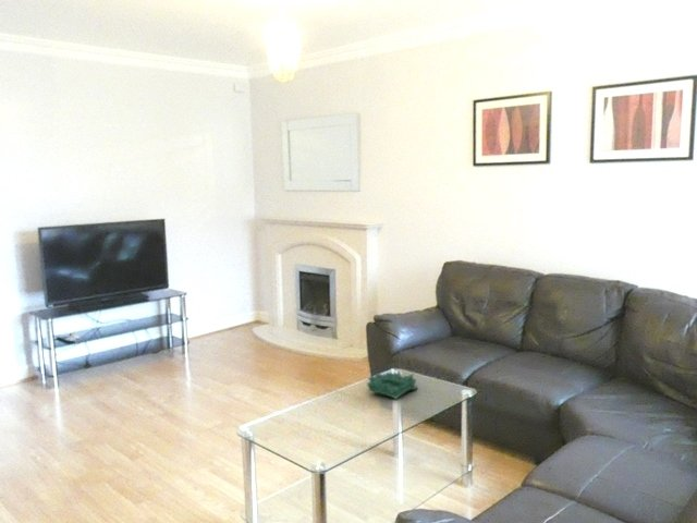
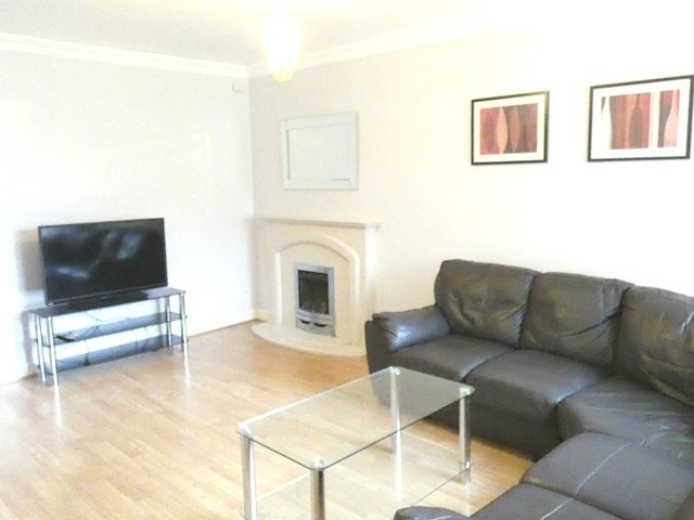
- decorative bowl (392, 384)
